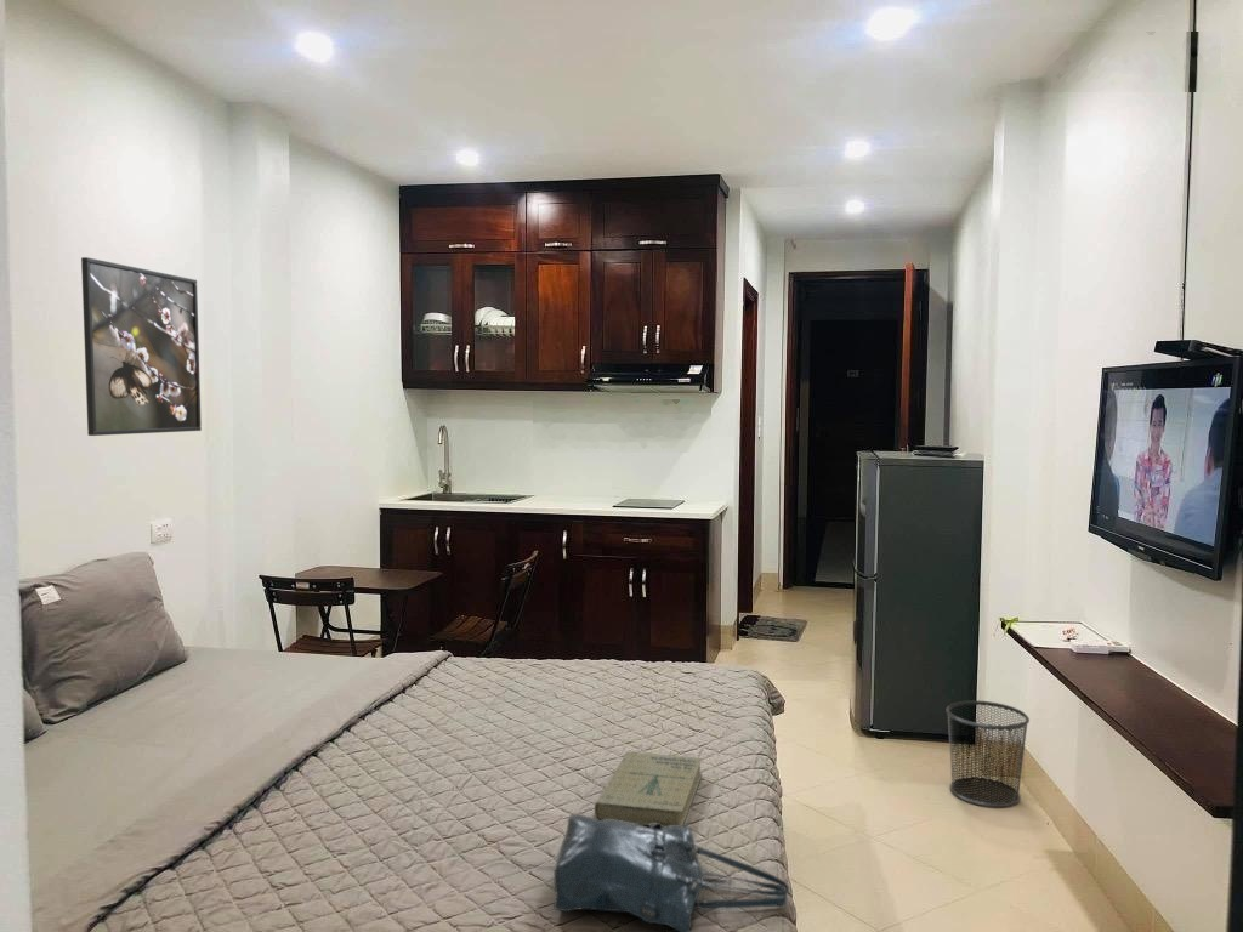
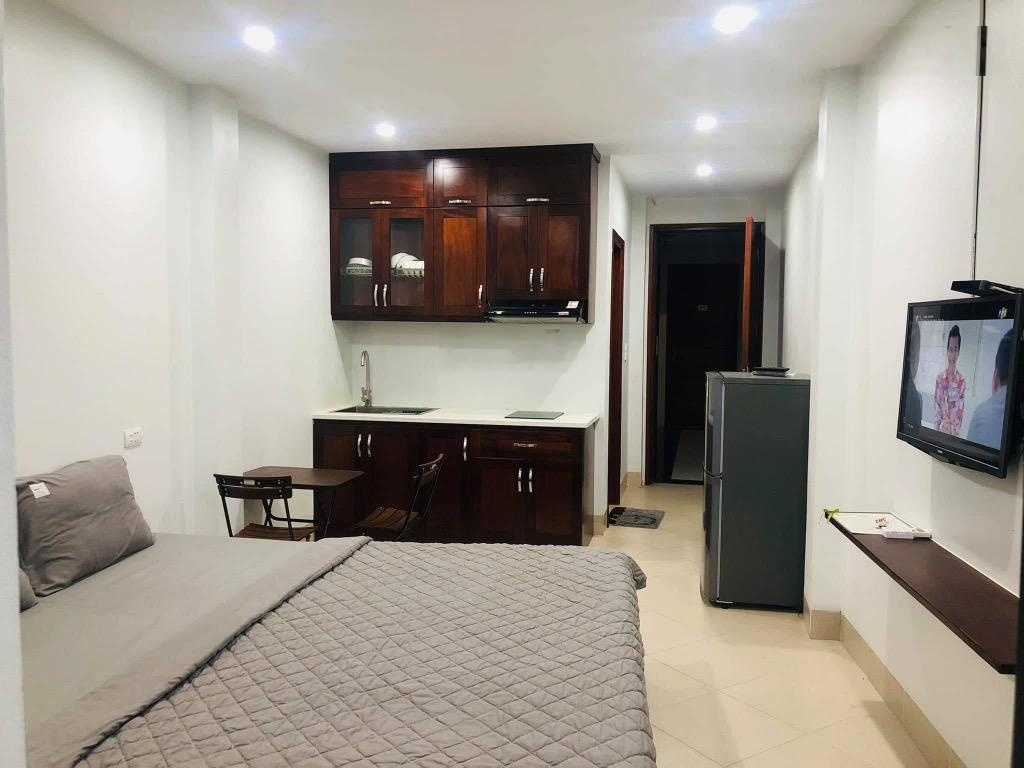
- waste bin (986, 752)
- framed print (146, 351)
- book (651, 786)
- tote bag (671, 864)
